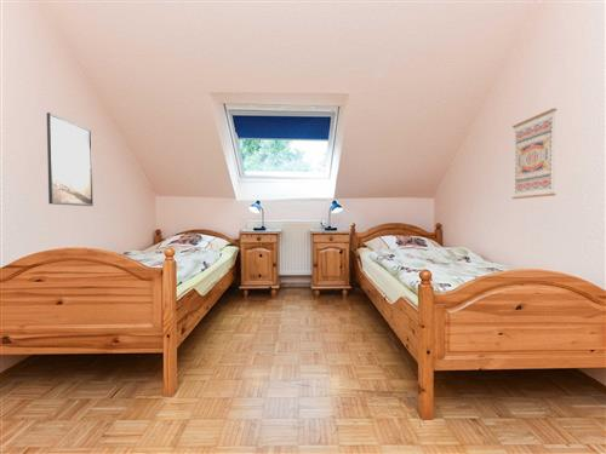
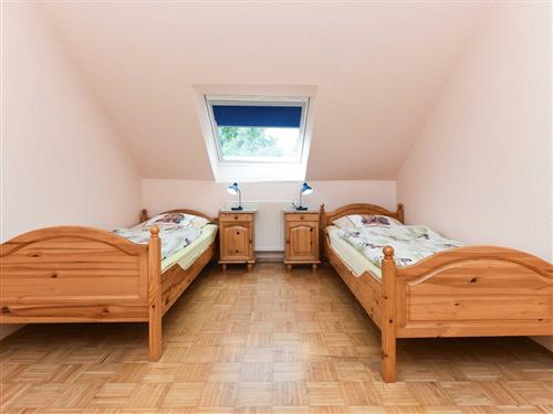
- wall art (532, 157)
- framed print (72, 163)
